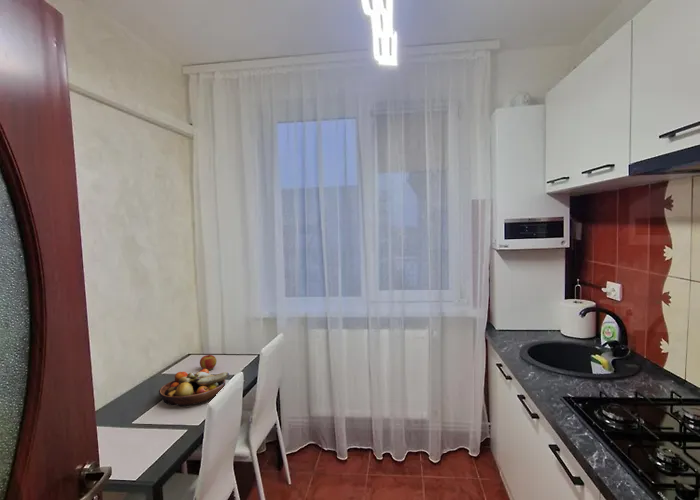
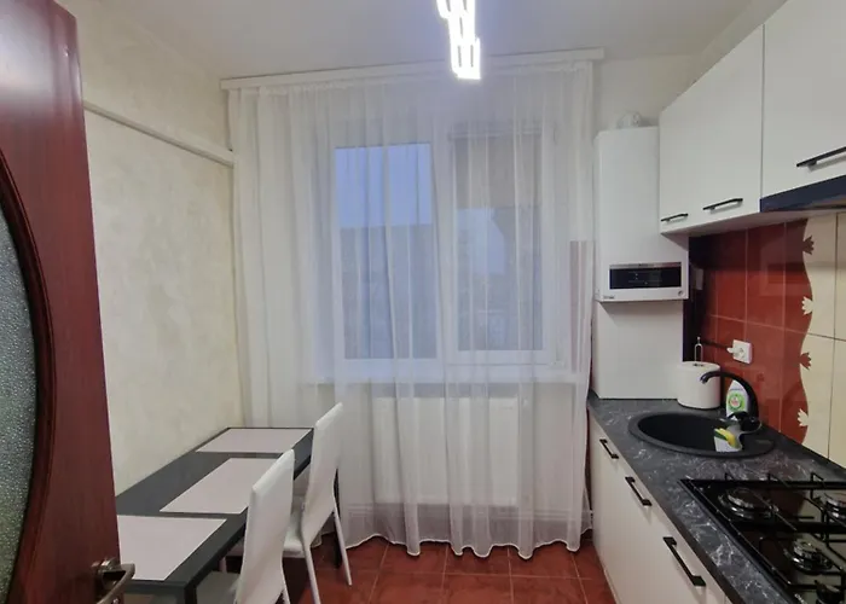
- fruit bowl (193, 382)
- apple (208, 362)
